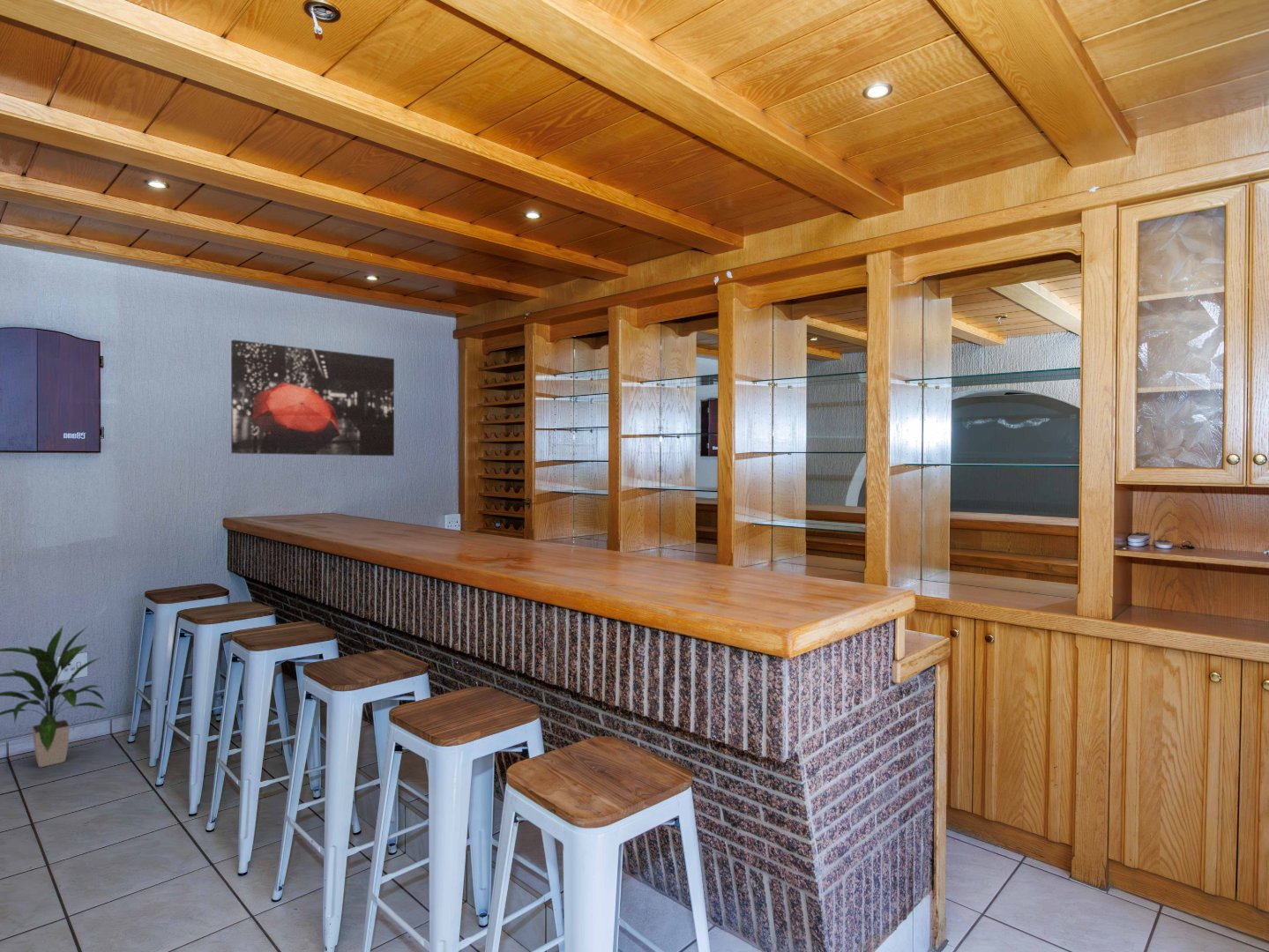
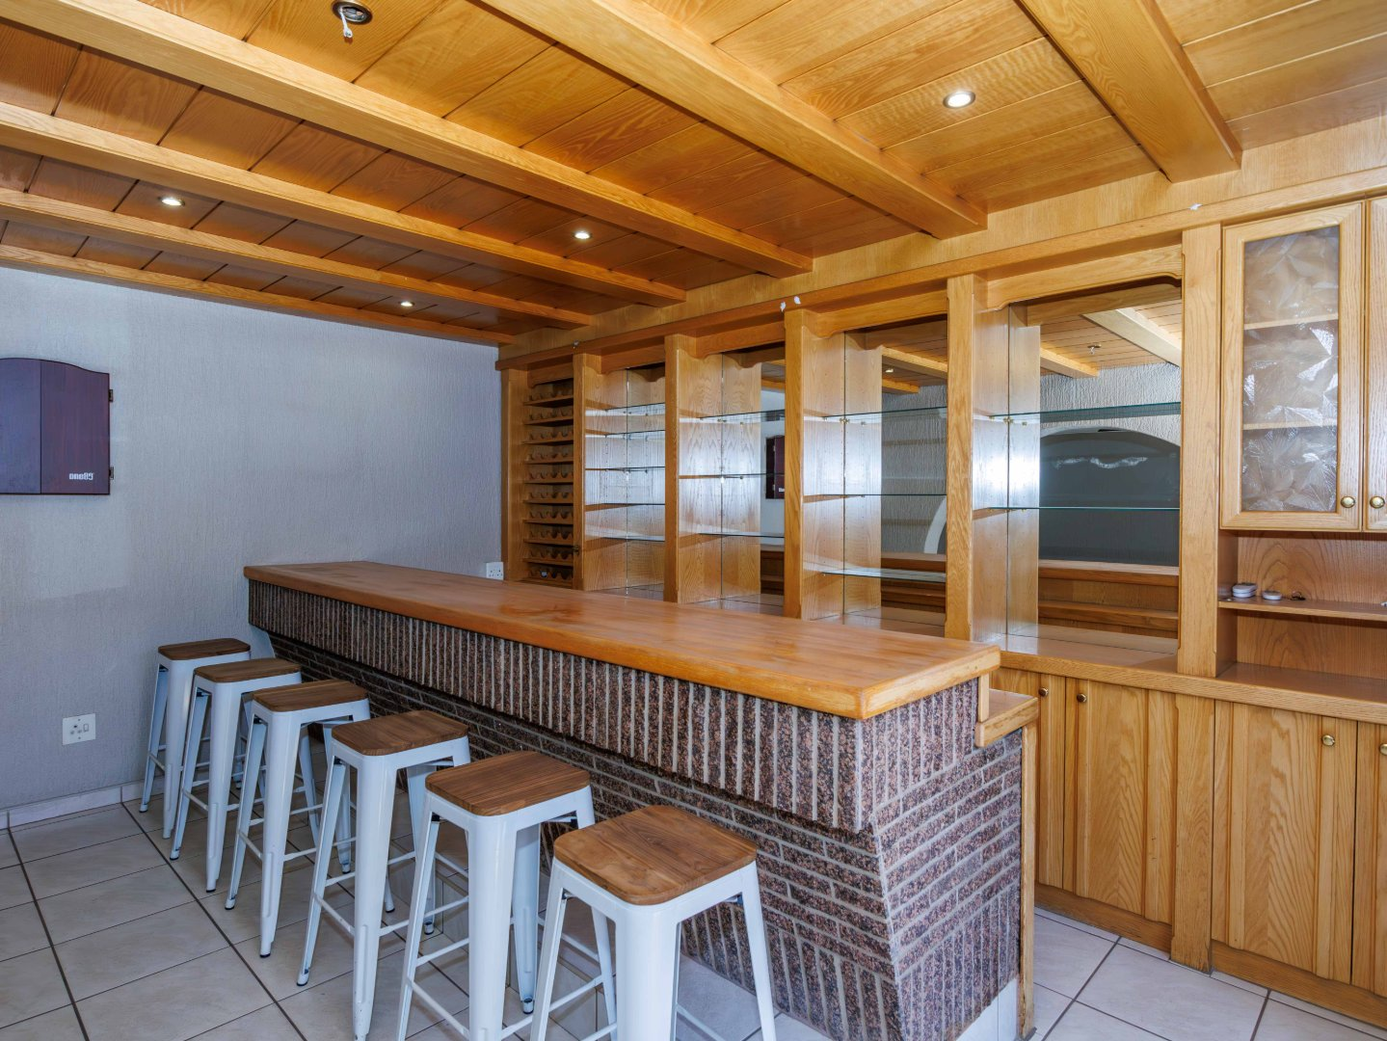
- indoor plant (48, 695)
- wall art (318, 402)
